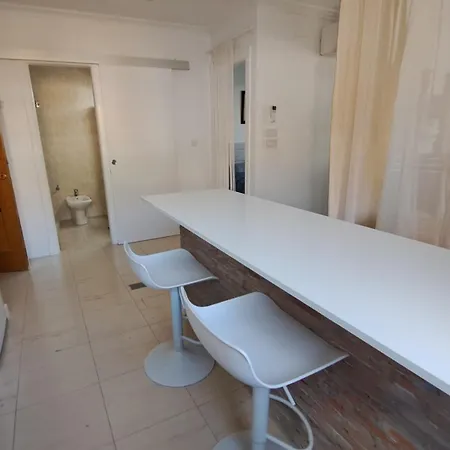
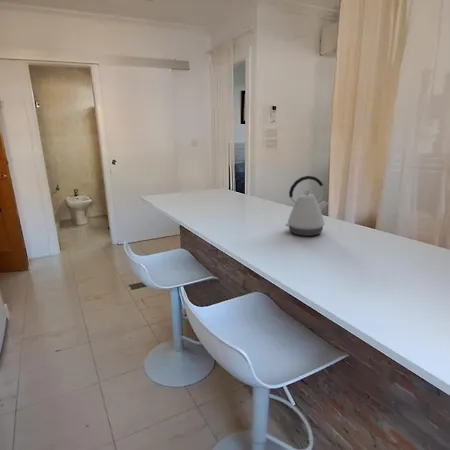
+ kettle (307, 204)
